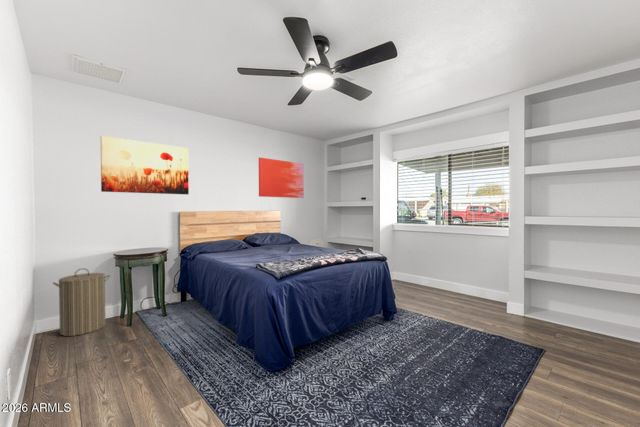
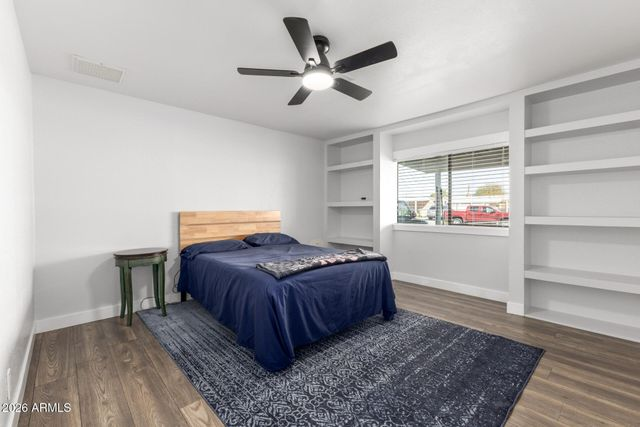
- wall art (282, 179)
- laundry hamper (83, 298)
- wall art (148, 167)
